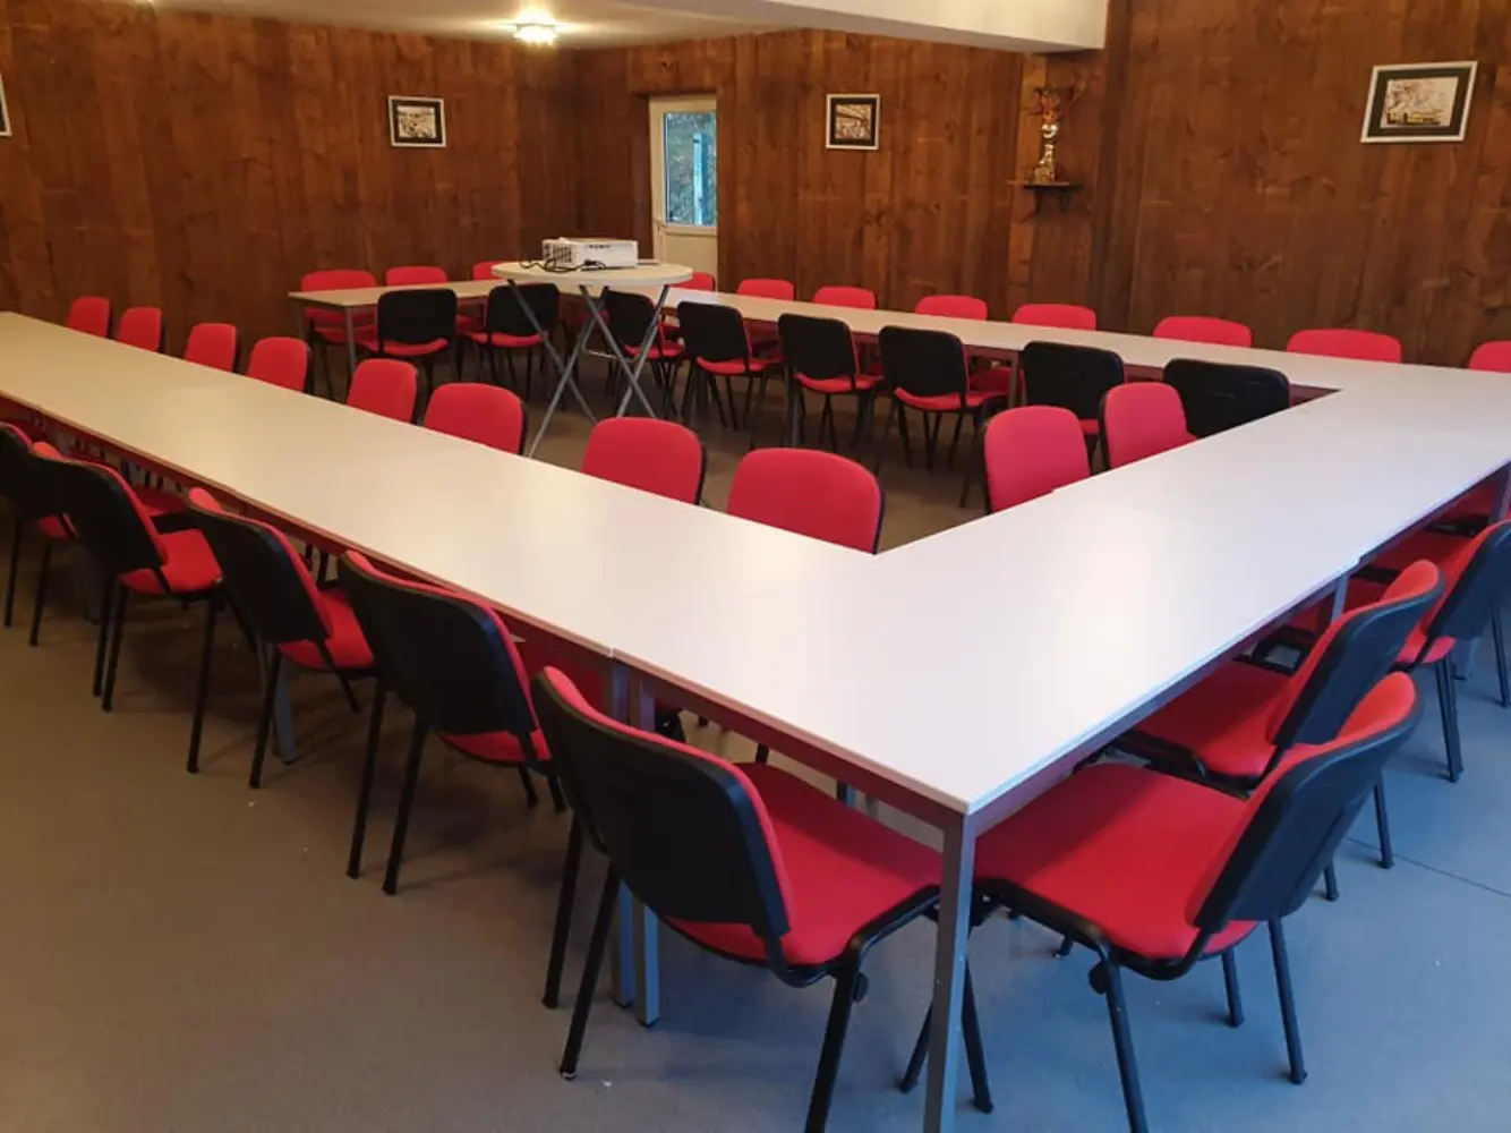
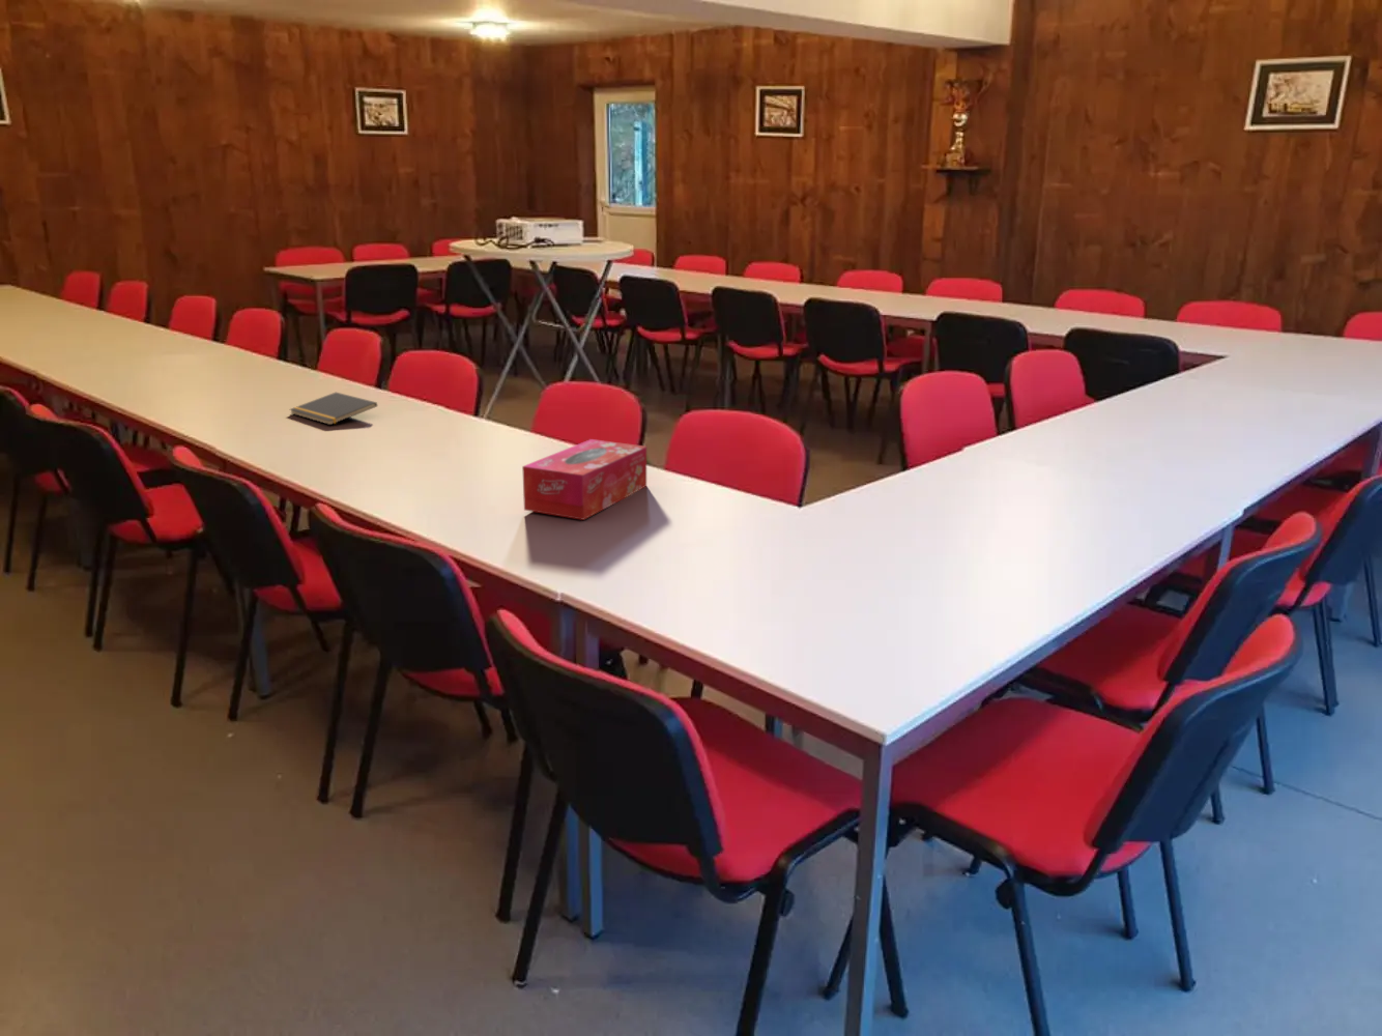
+ tissue box (588, 477)
+ notepad (333, 407)
